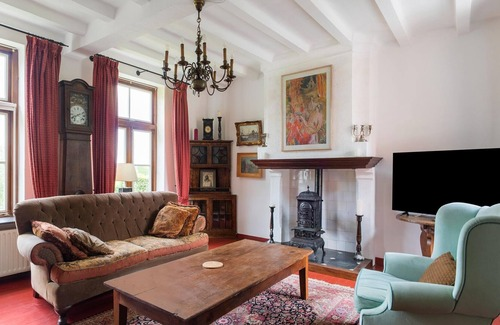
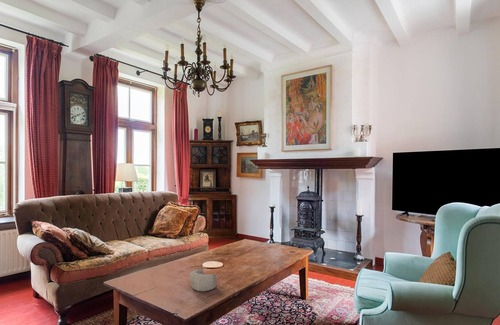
+ decorative bowl (202, 278)
